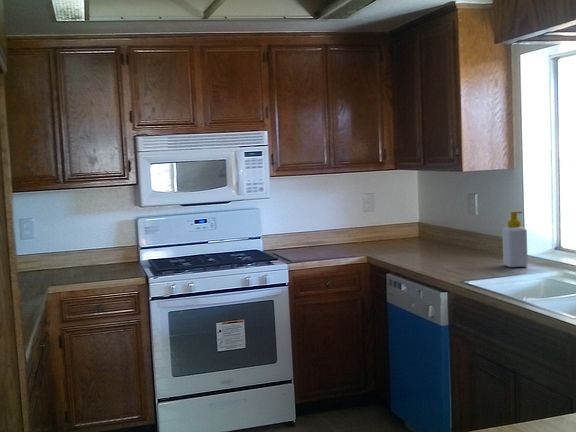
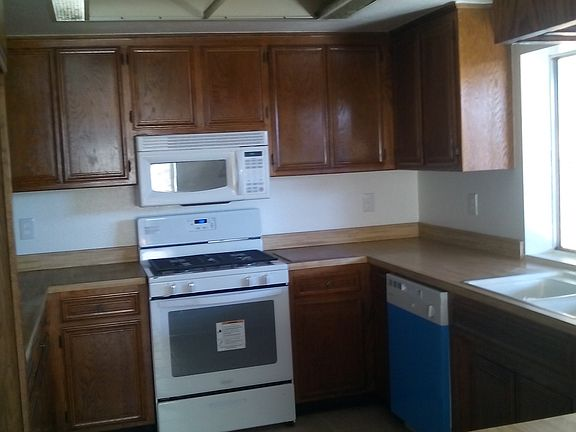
- soap bottle (514, 238)
